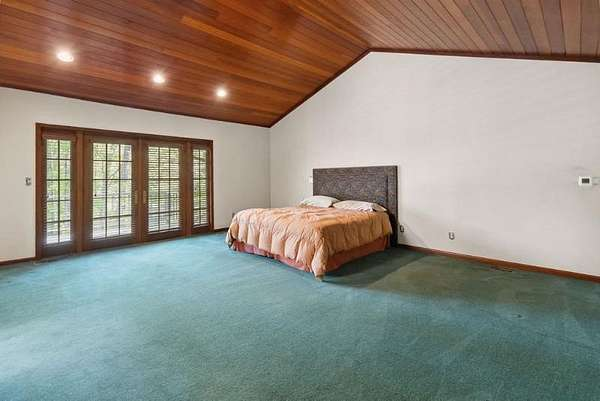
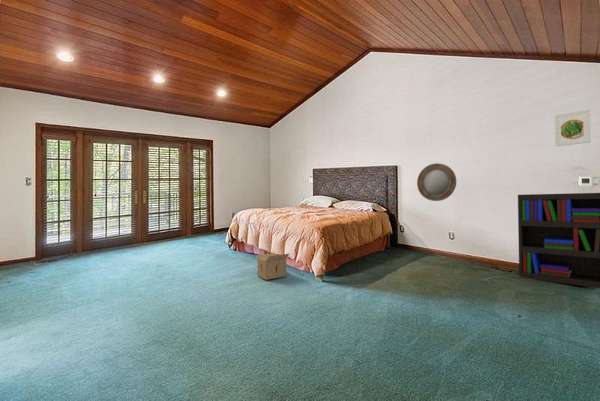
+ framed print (572, 128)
+ bookshelf (560, 236)
+ home mirror (435, 182)
+ cardboard box (271, 264)
